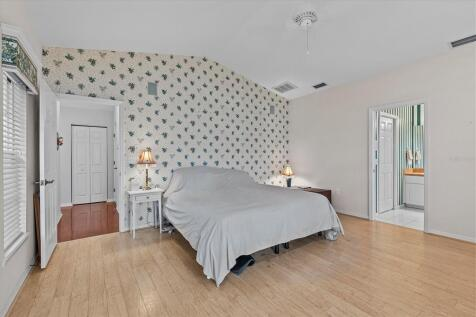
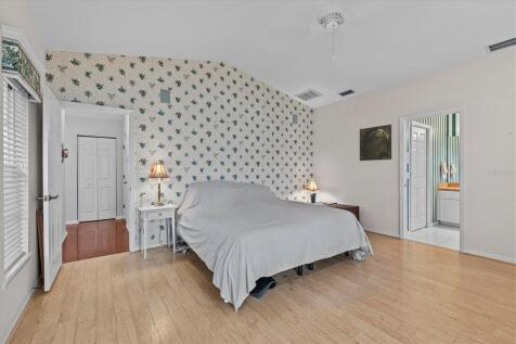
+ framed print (374, 143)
